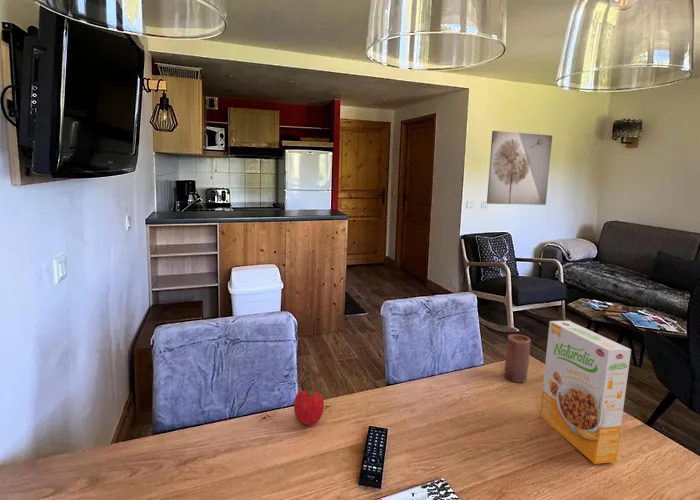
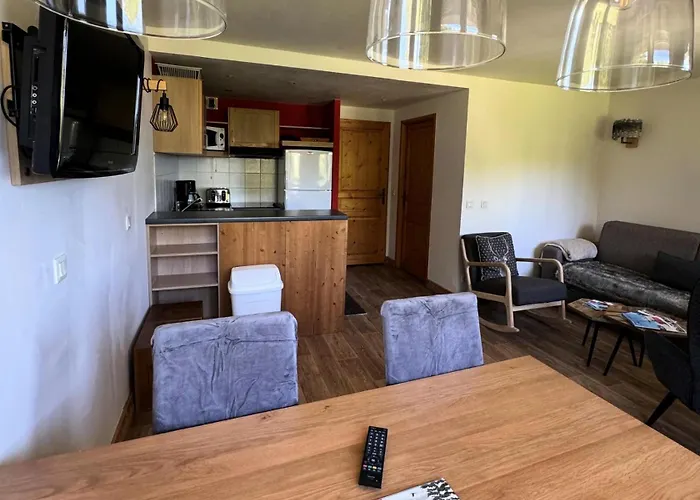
- candle (517, 357)
- fruit (308, 406)
- wall art (519, 169)
- cereal box (580, 386)
